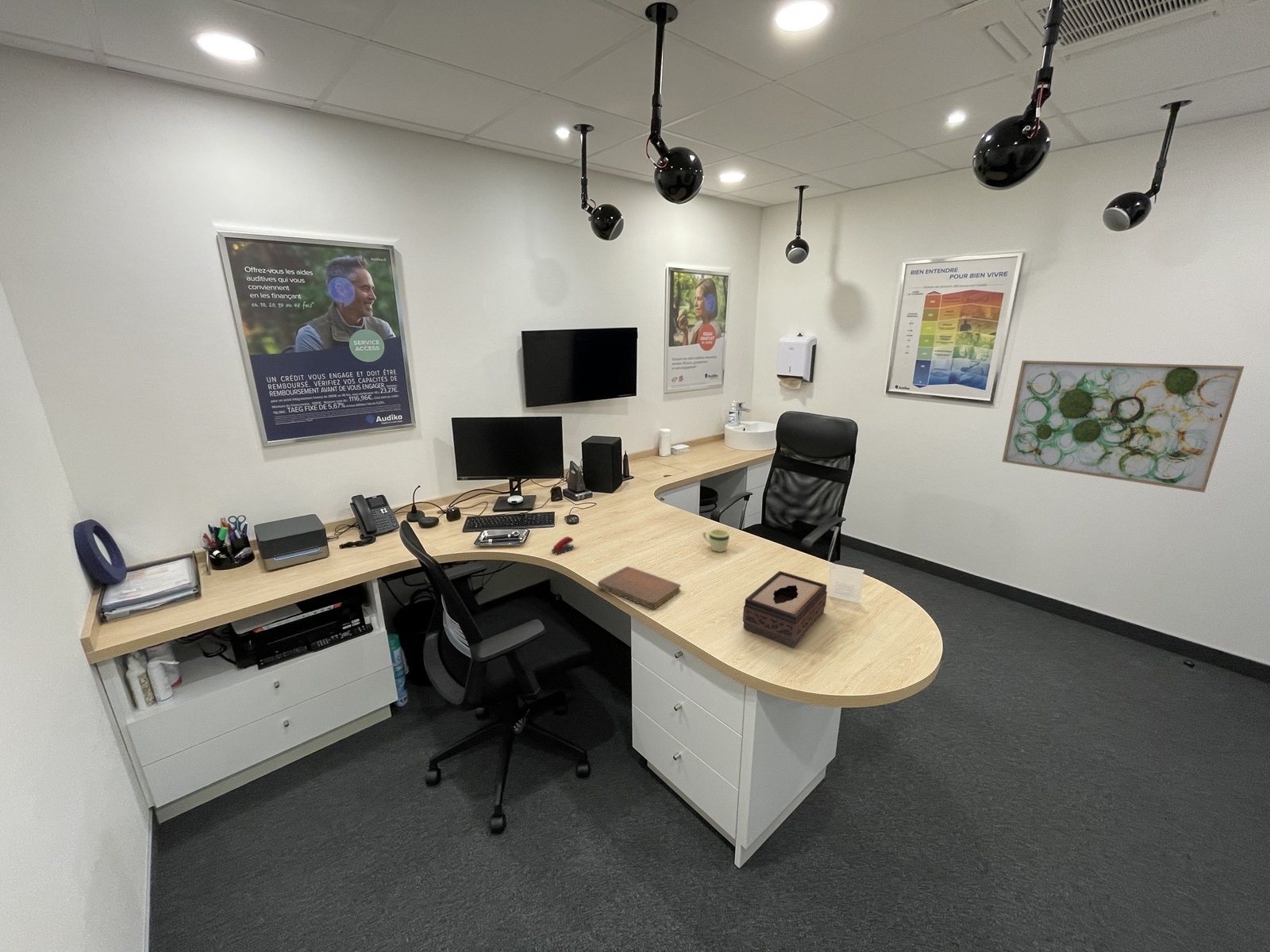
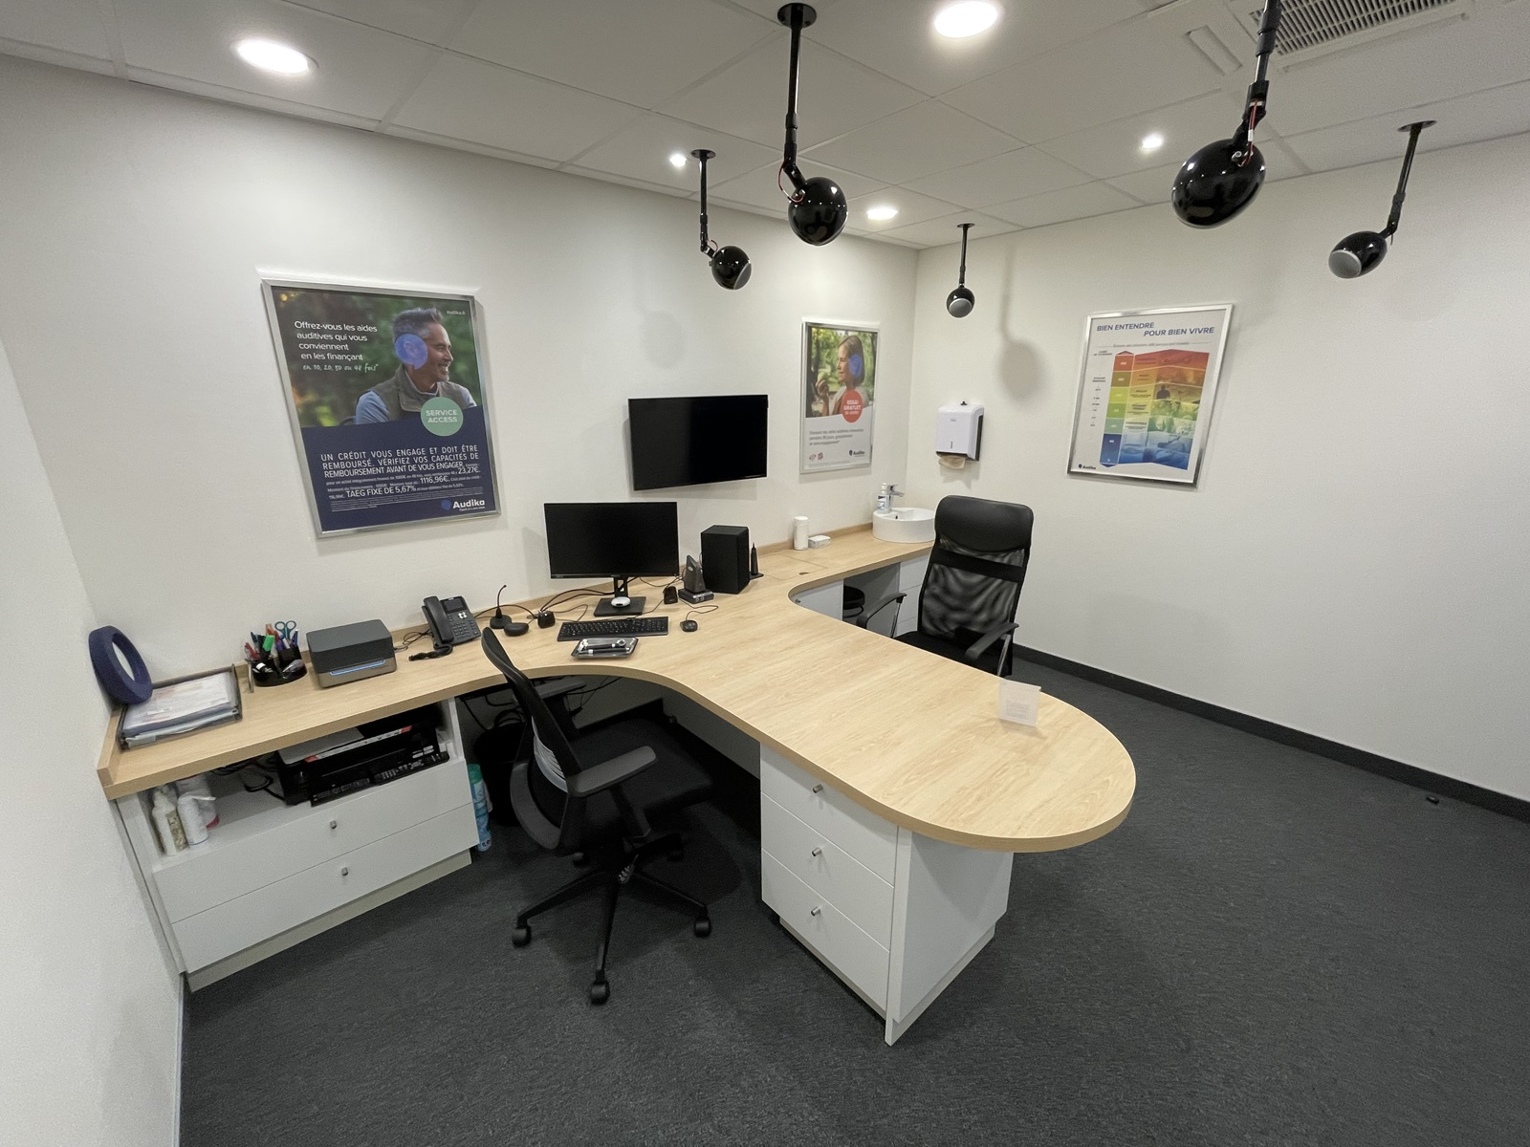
- notebook (639, 585)
- wall art (1106, 420)
- mug (715, 539)
- tissue box (786, 606)
- stapler (564, 544)
